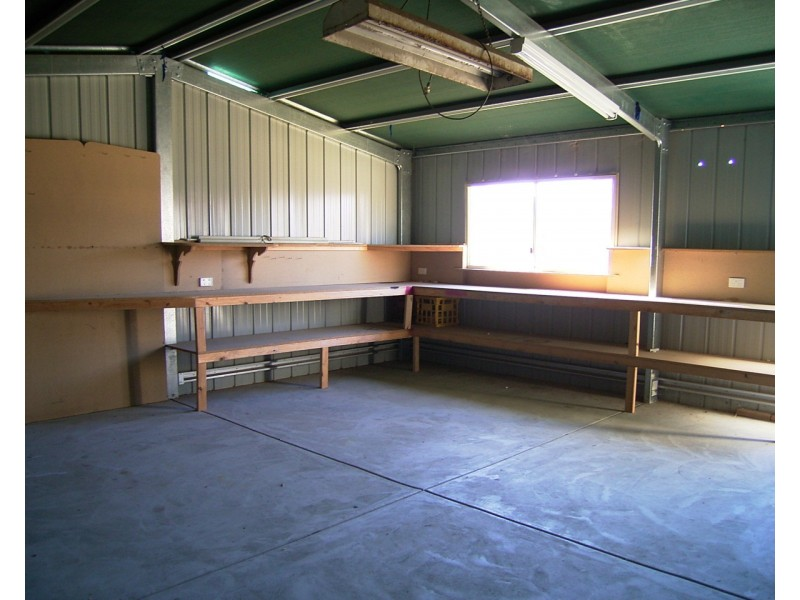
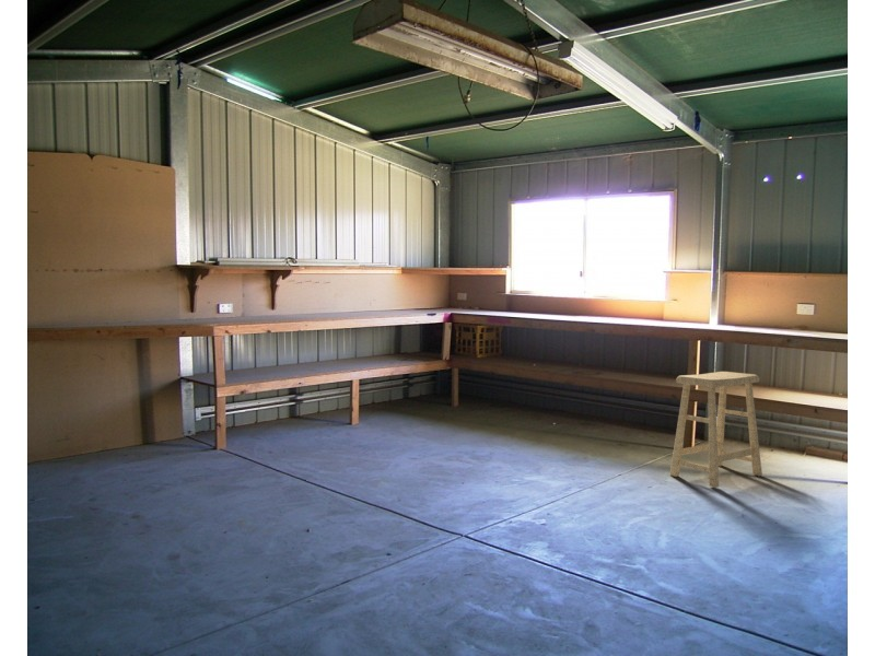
+ stool (716, 425)
